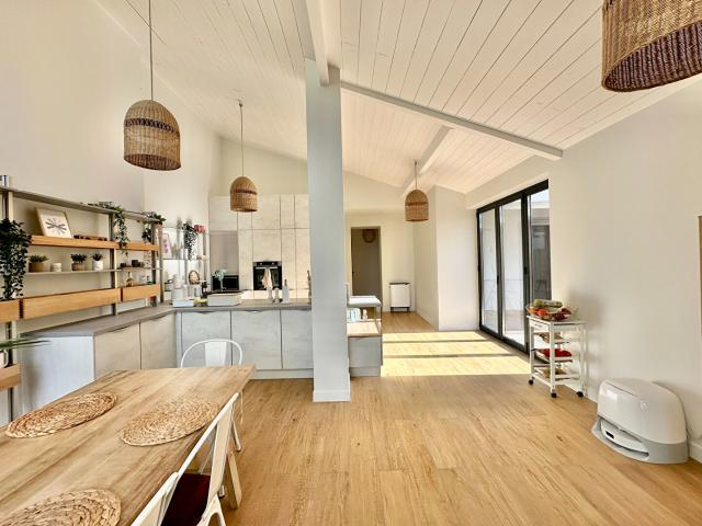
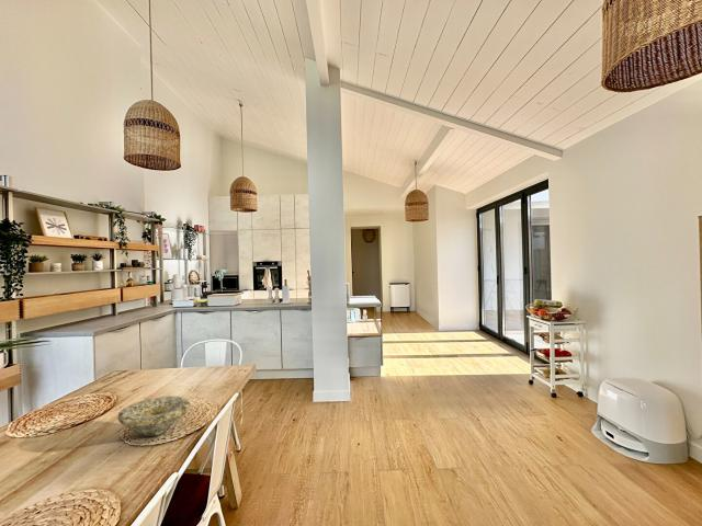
+ bowl (156, 420)
